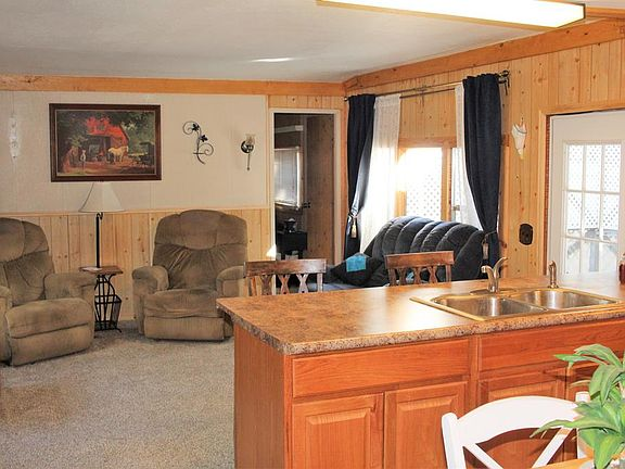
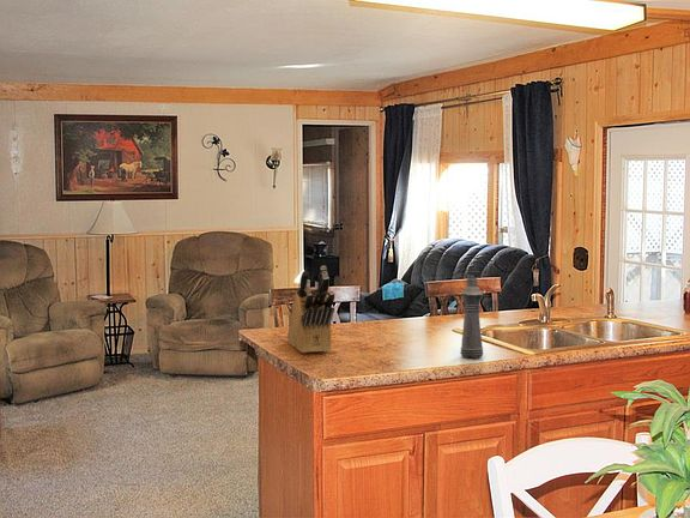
+ bottle (471, 317)
+ knife block (310, 307)
